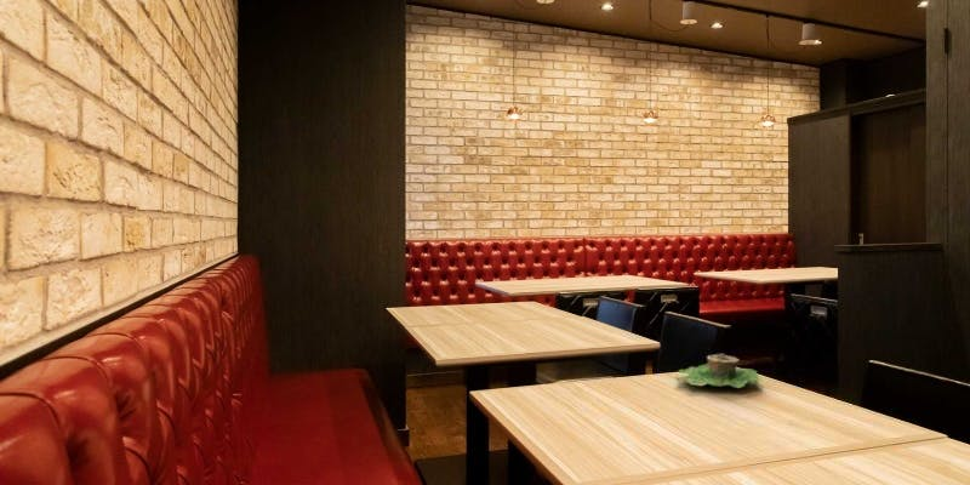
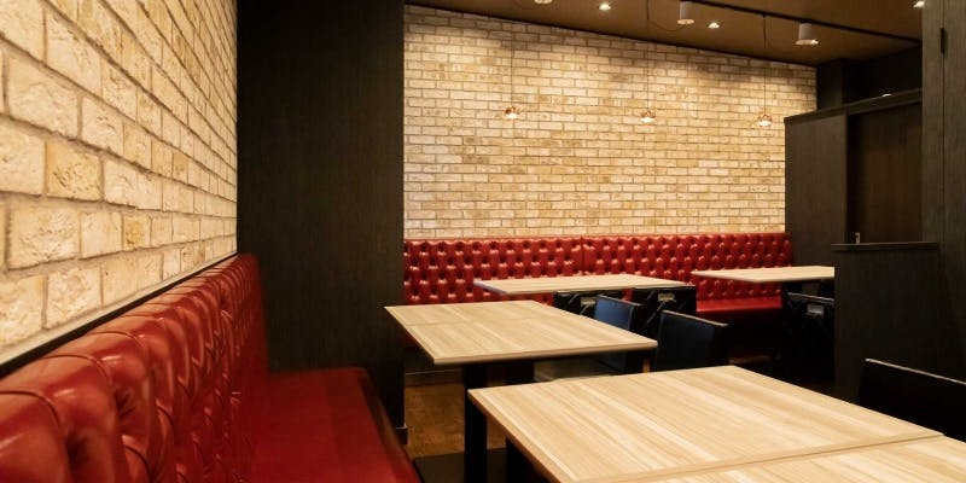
- succulent planter (718, 367)
